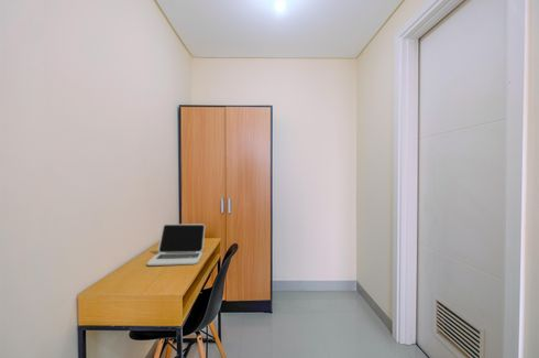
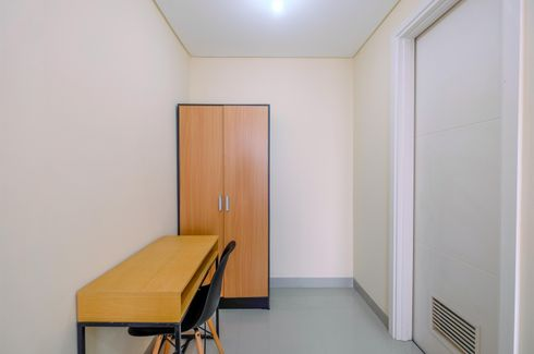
- laptop (178, 242)
